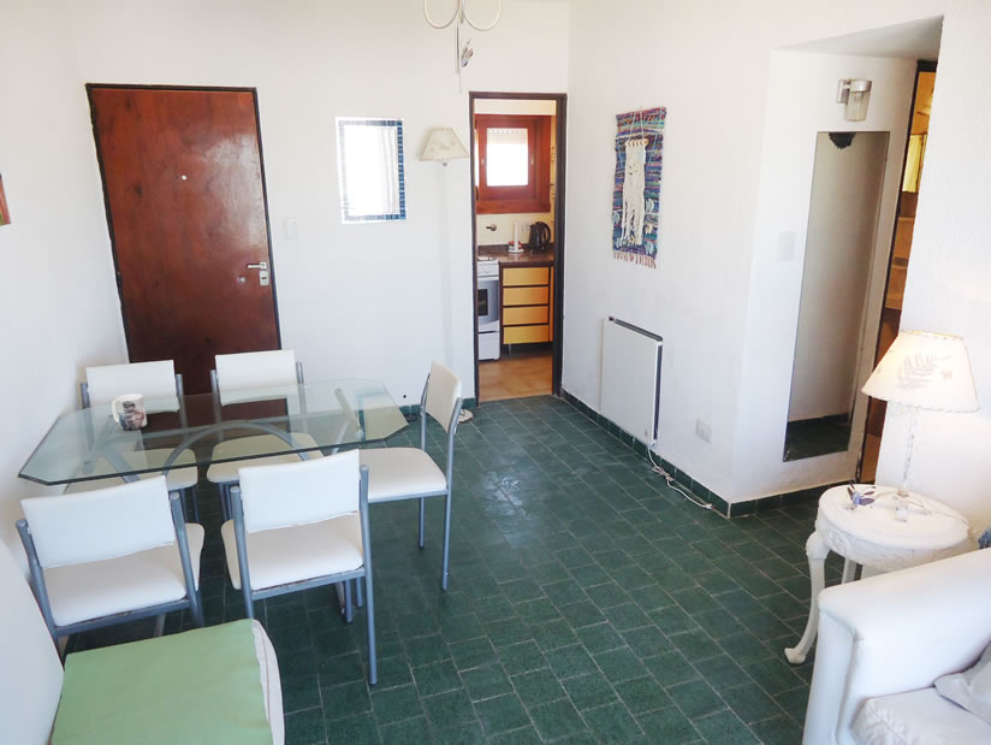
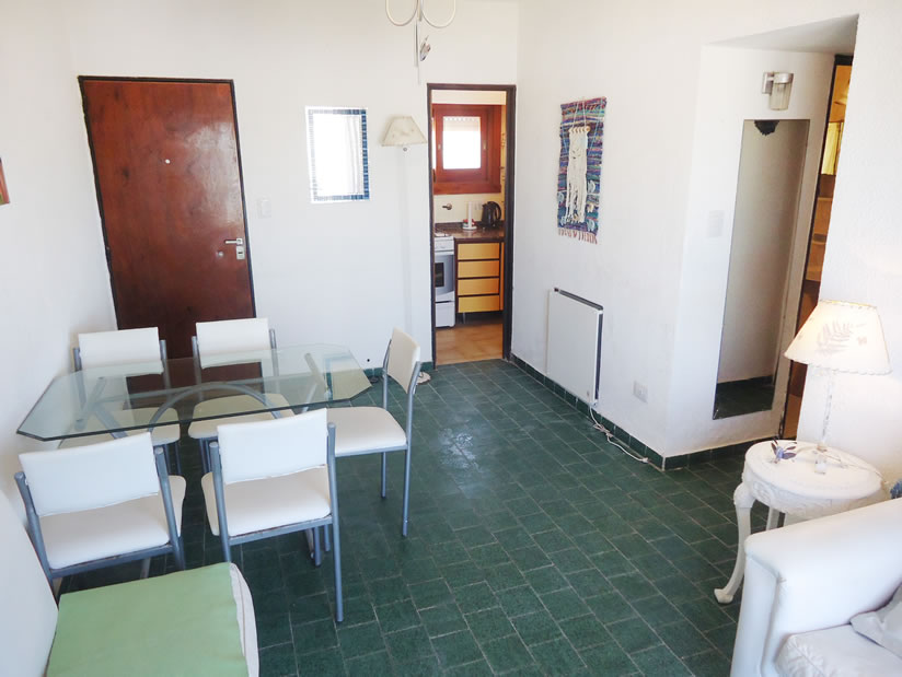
- mug (127, 412)
